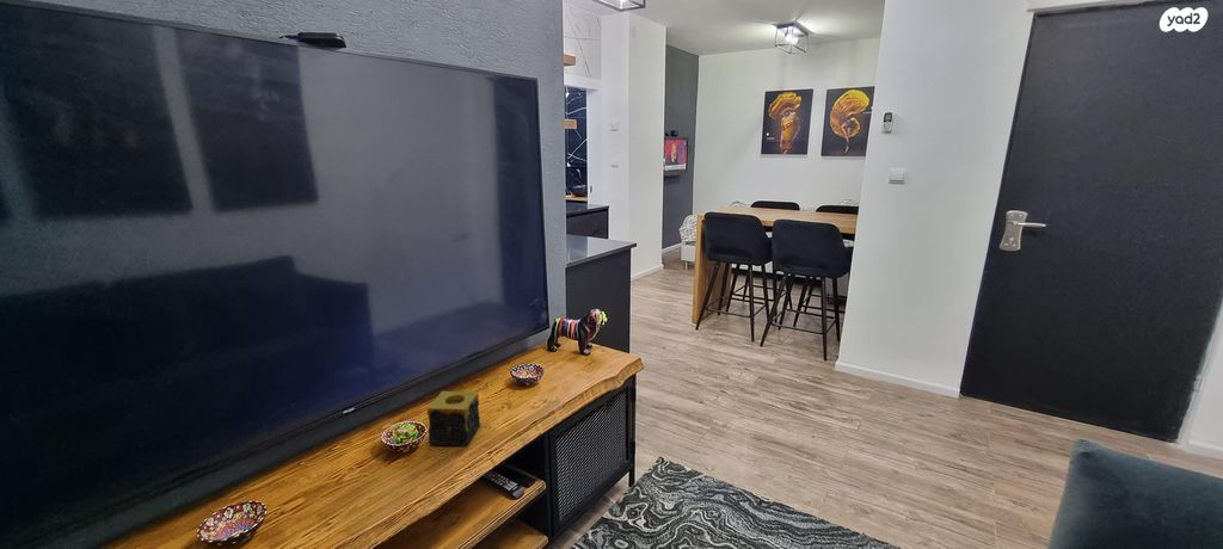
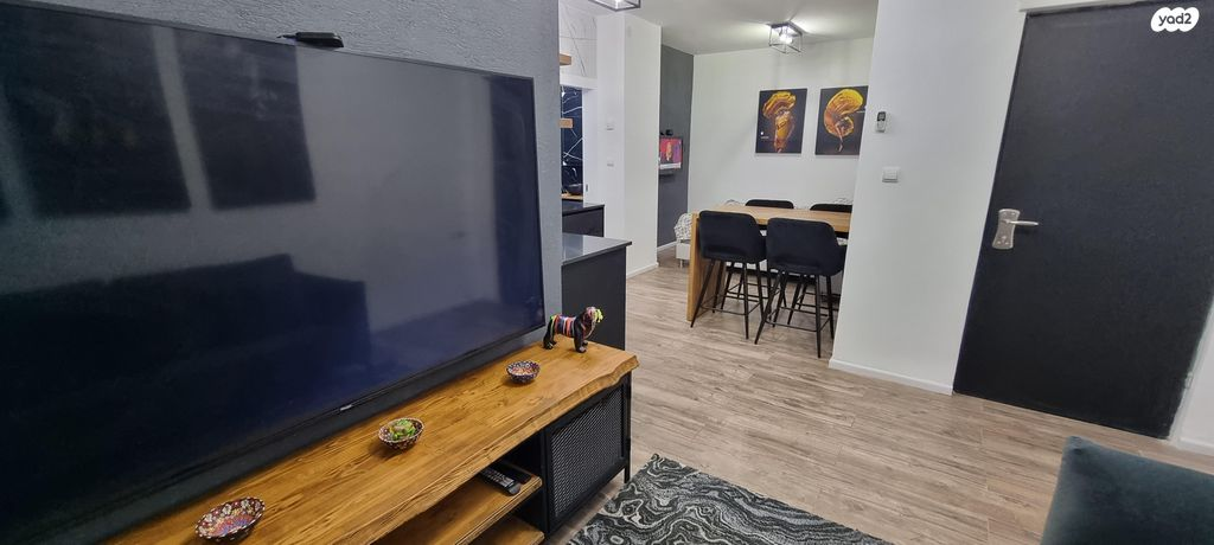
- candle (454, 417)
